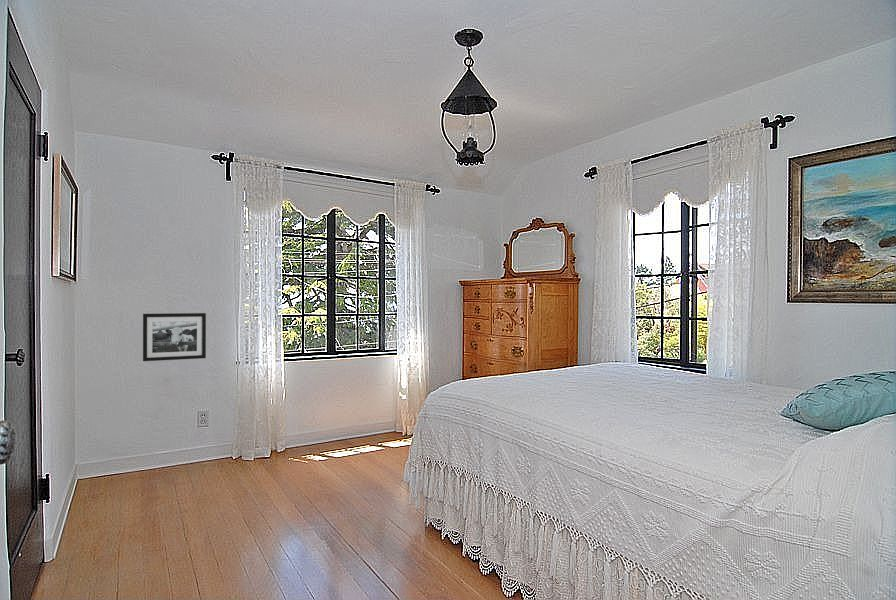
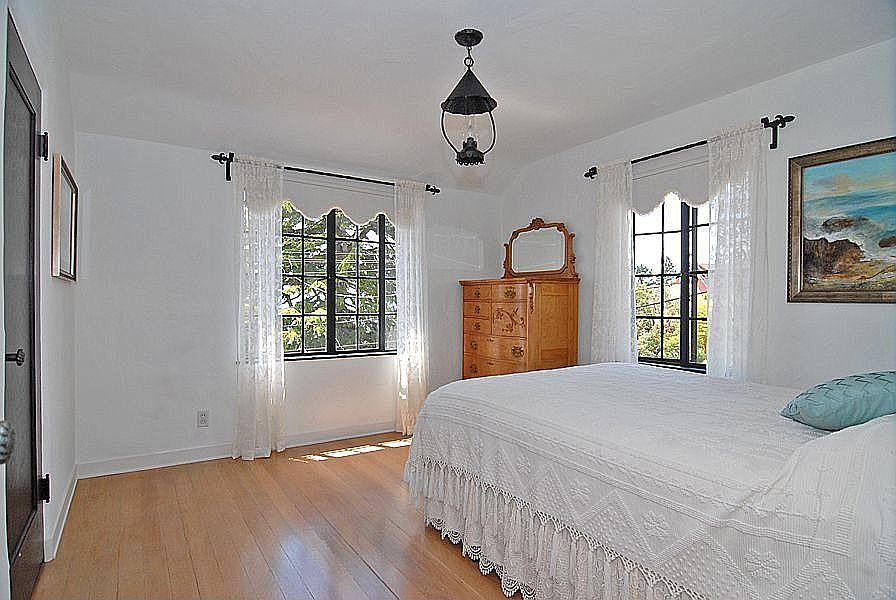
- picture frame (175, 336)
